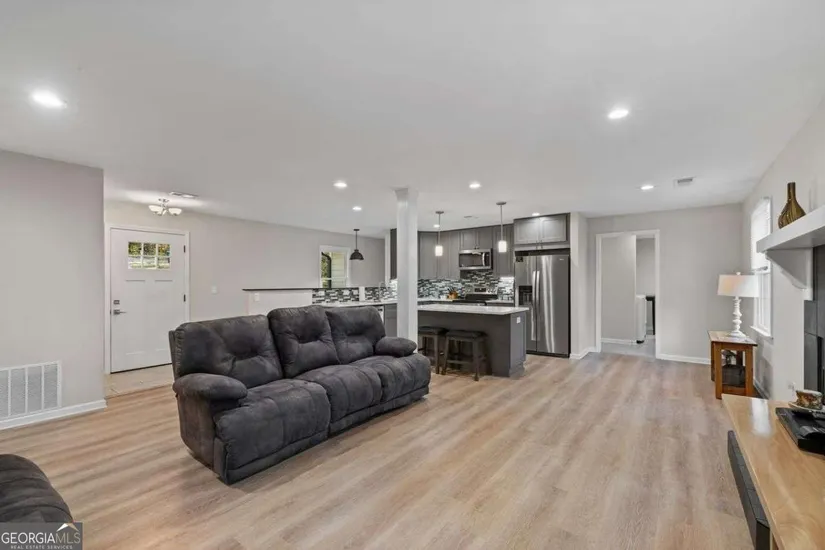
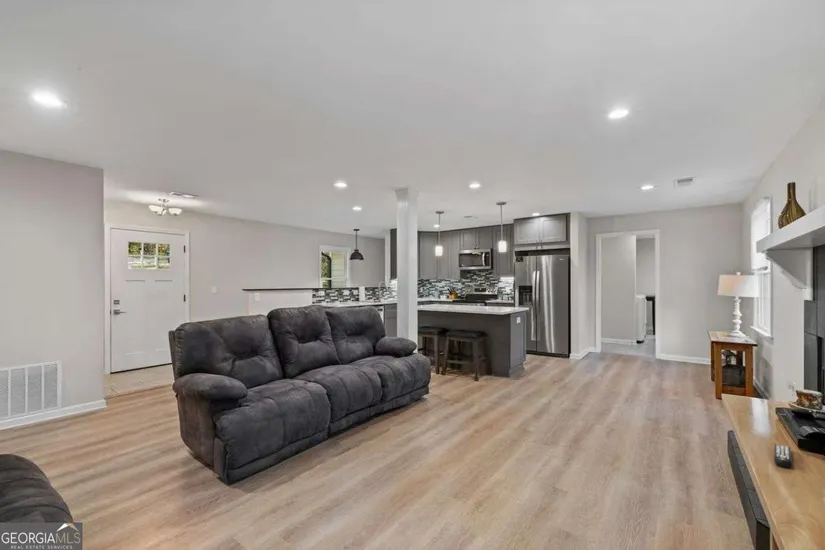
+ remote control (782, 454)
